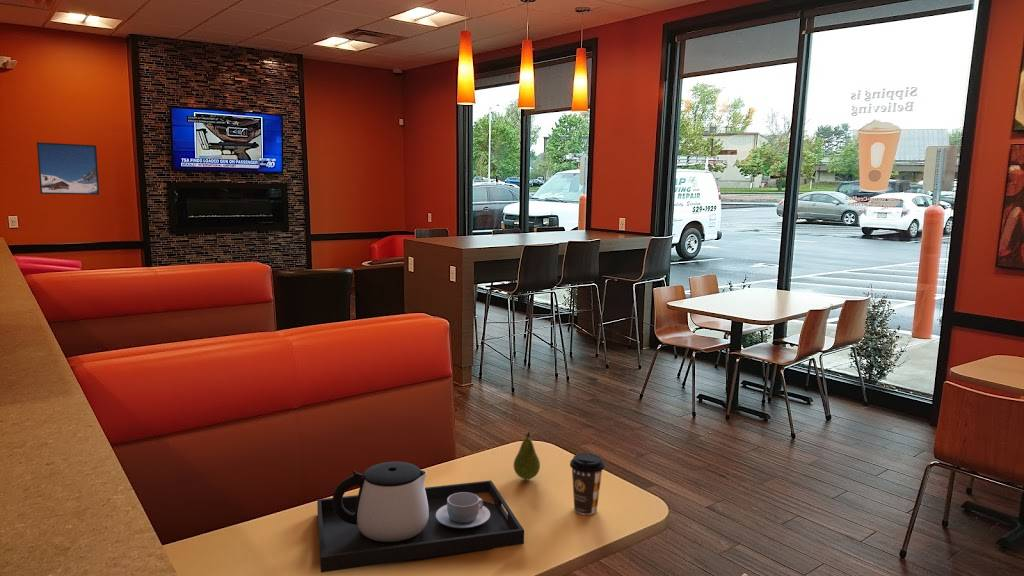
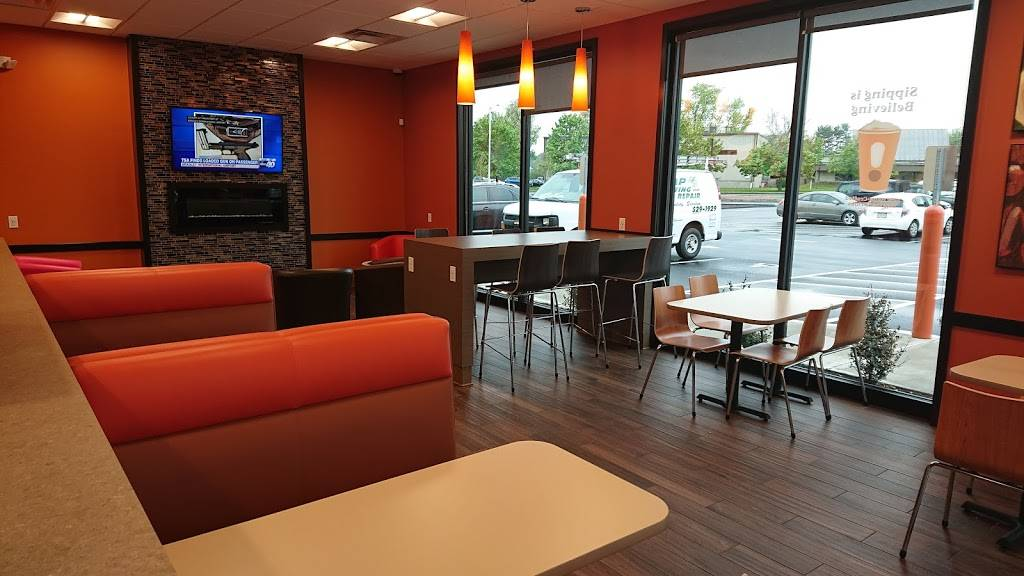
- coffee cup (586, 484)
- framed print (68, 169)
- fruit (527, 455)
- teapot (416, 496)
